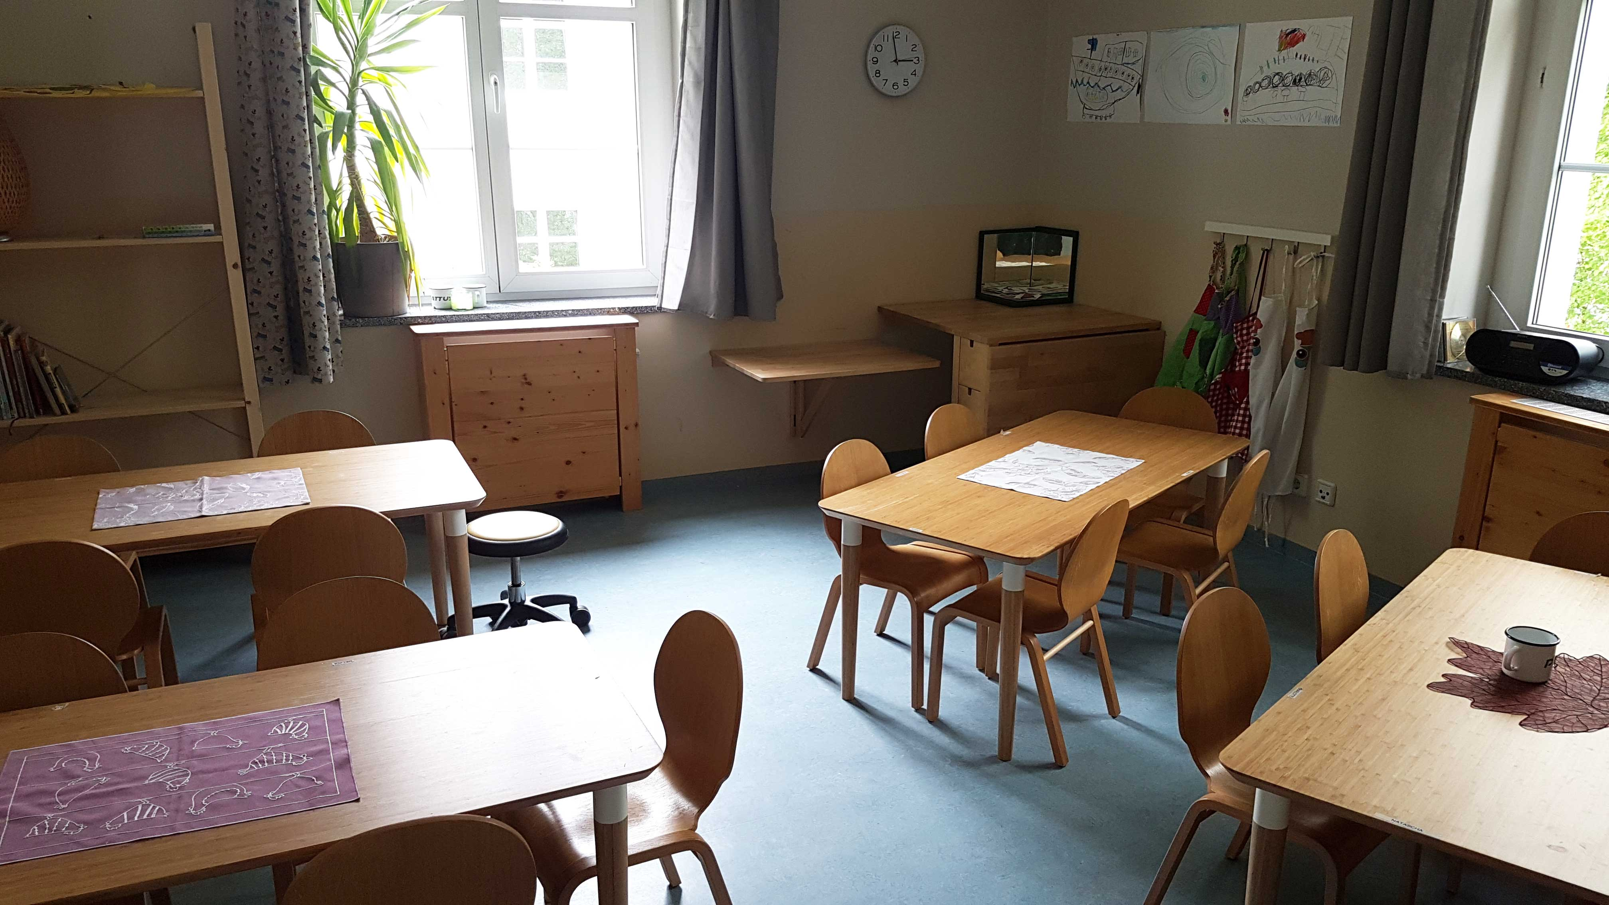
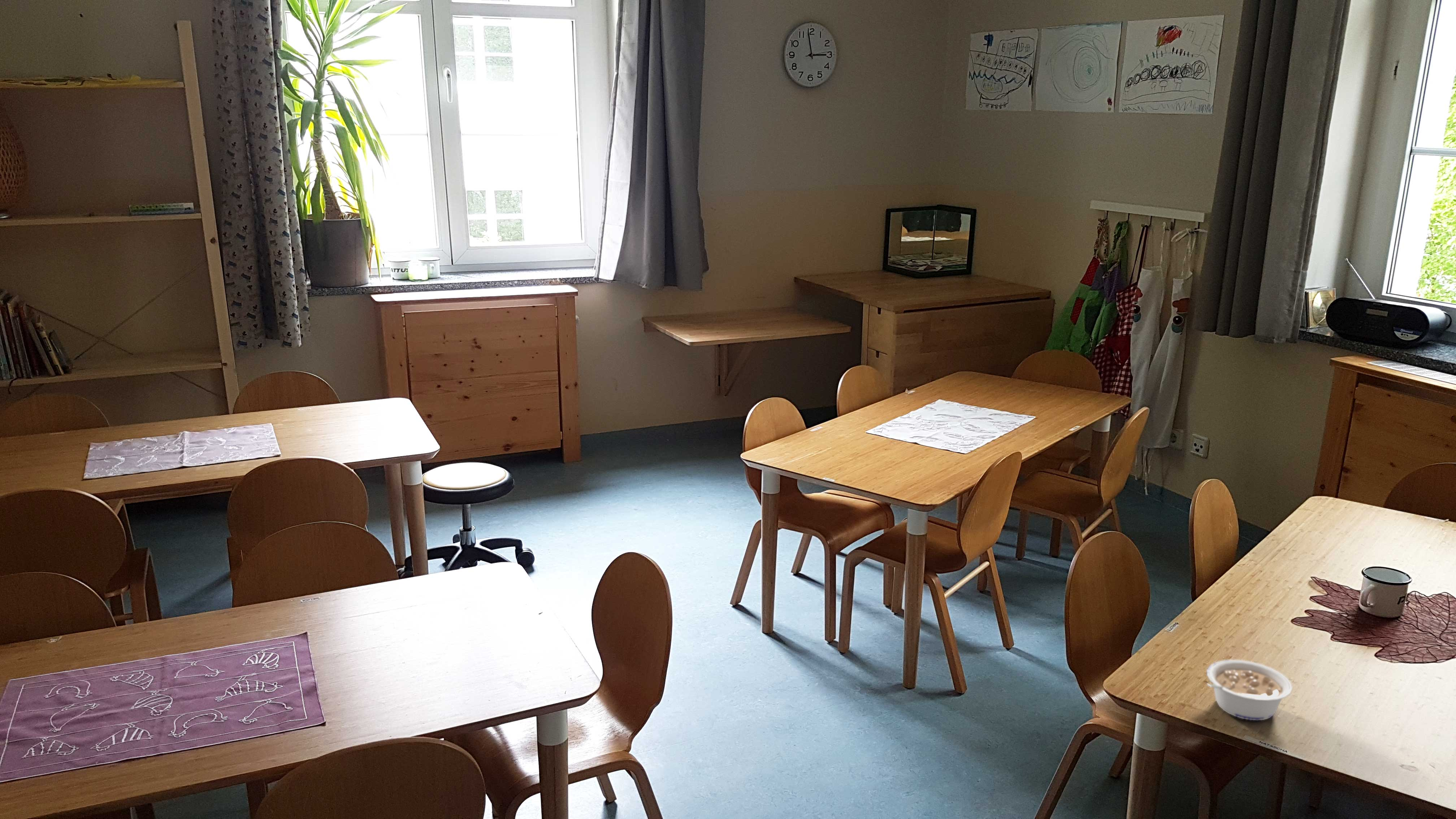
+ legume (1247, 691)
